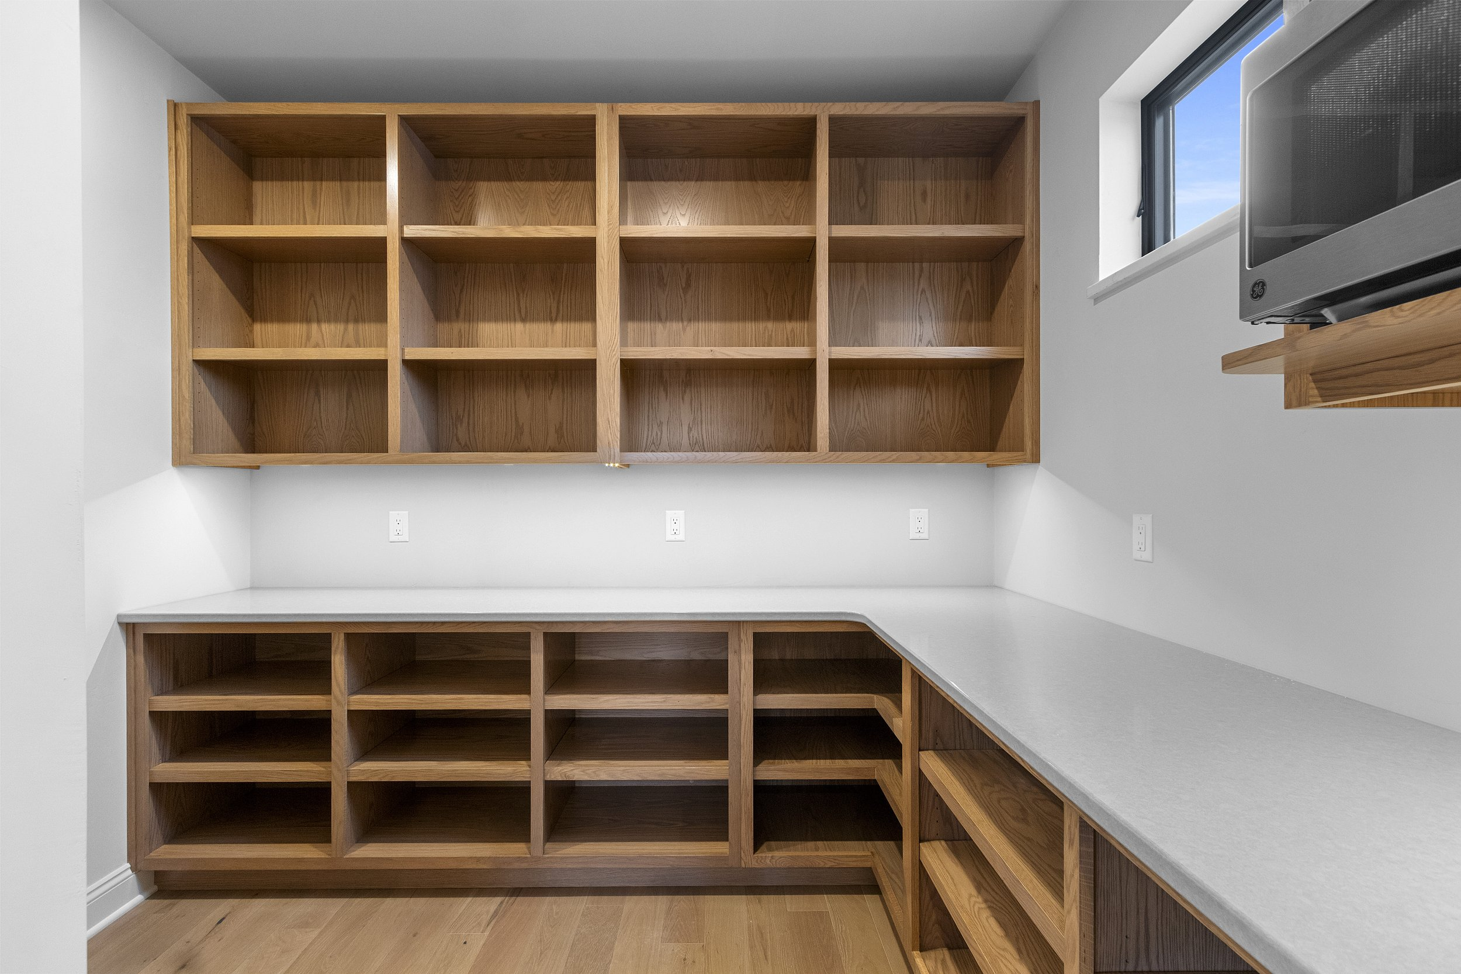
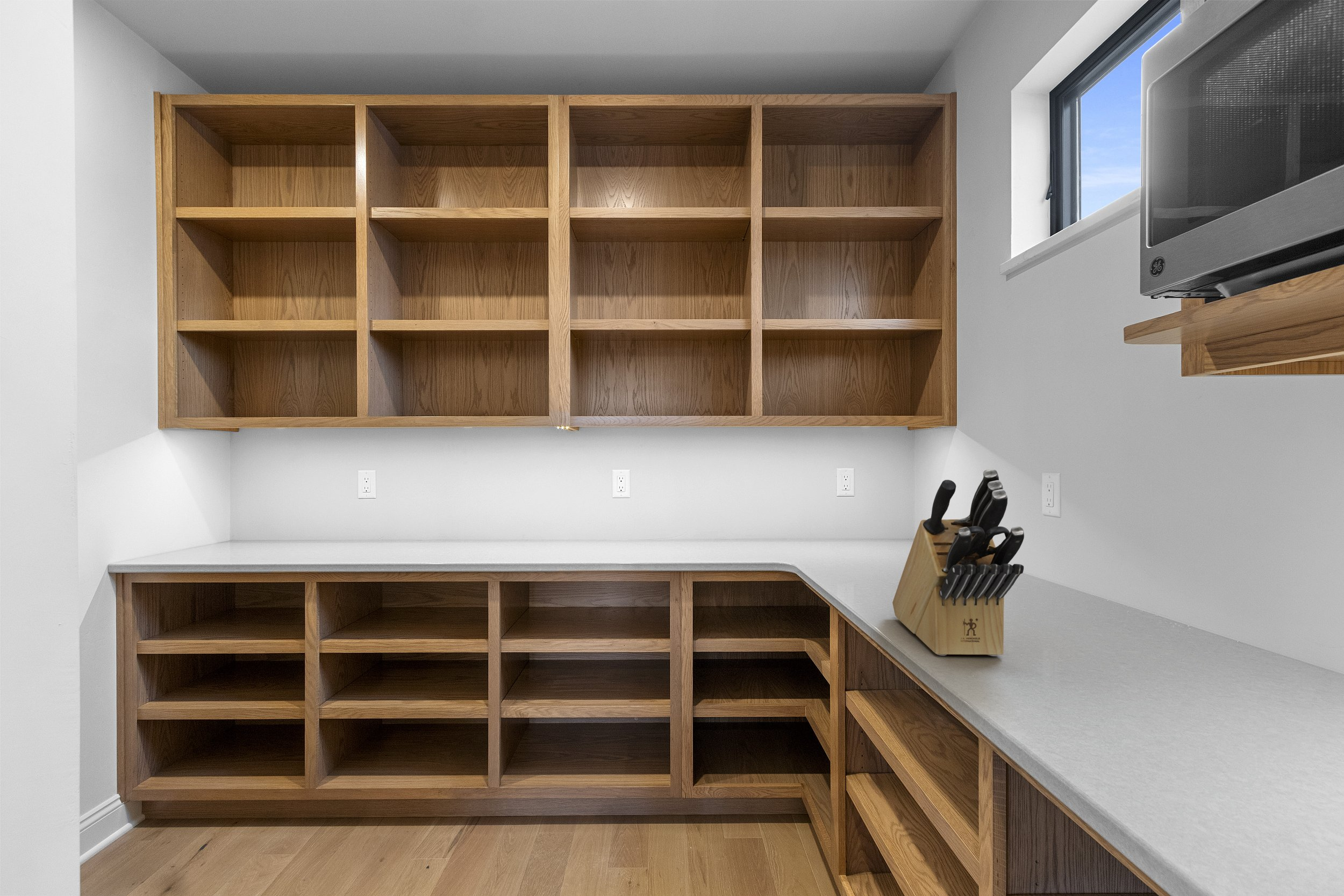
+ knife block (951, 554)
